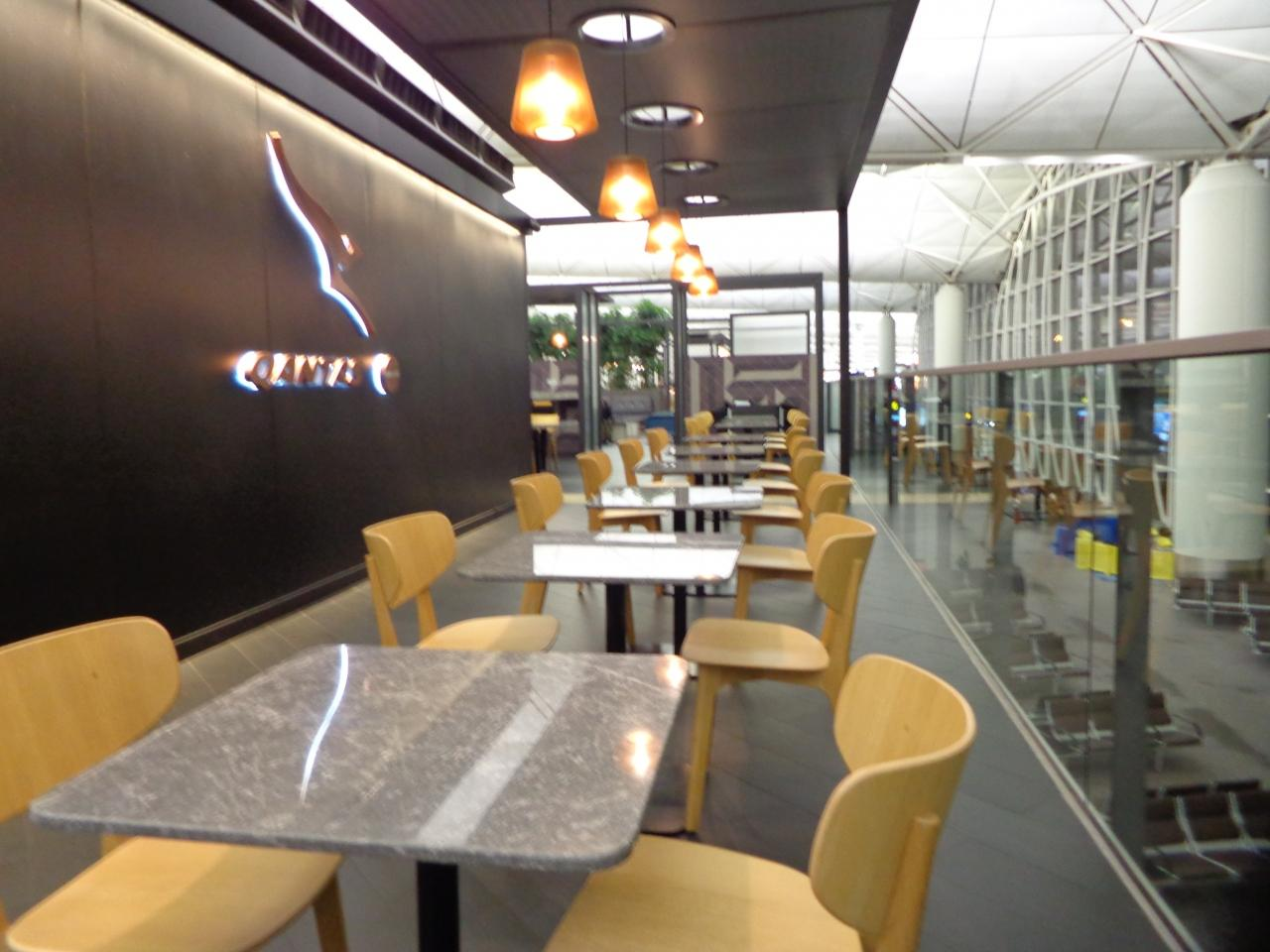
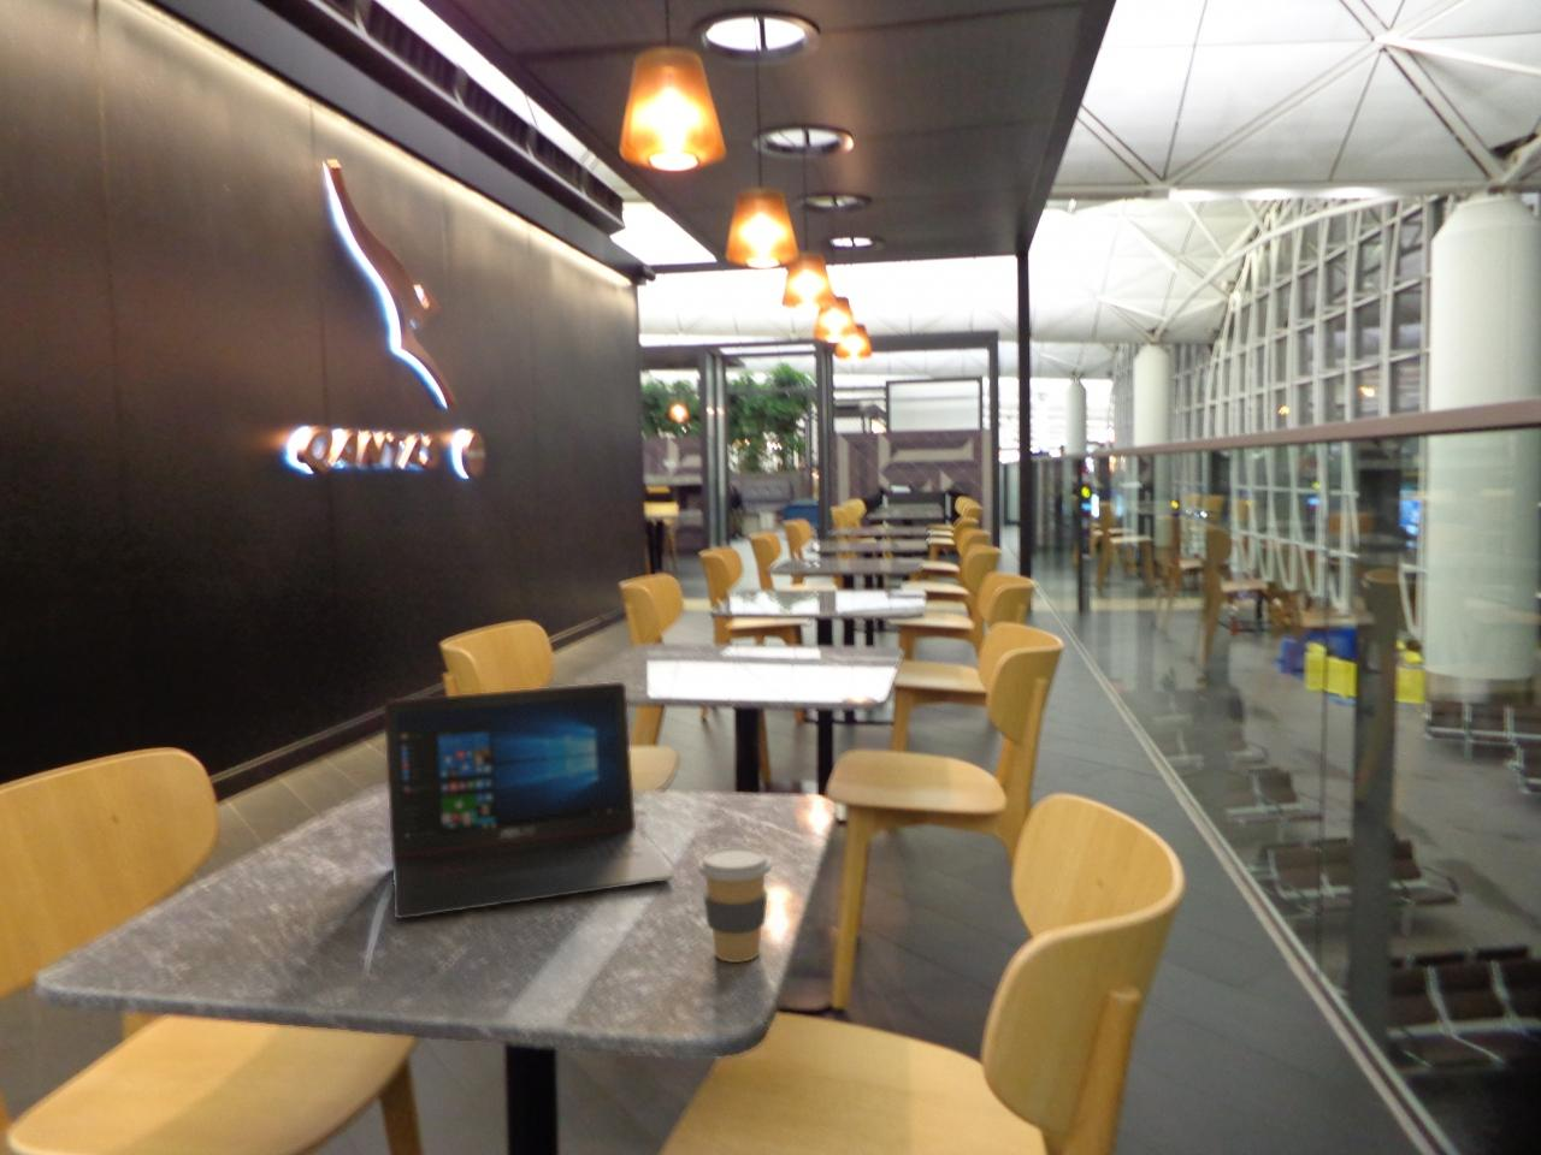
+ laptop (523, 789)
+ coffee cup (735, 905)
